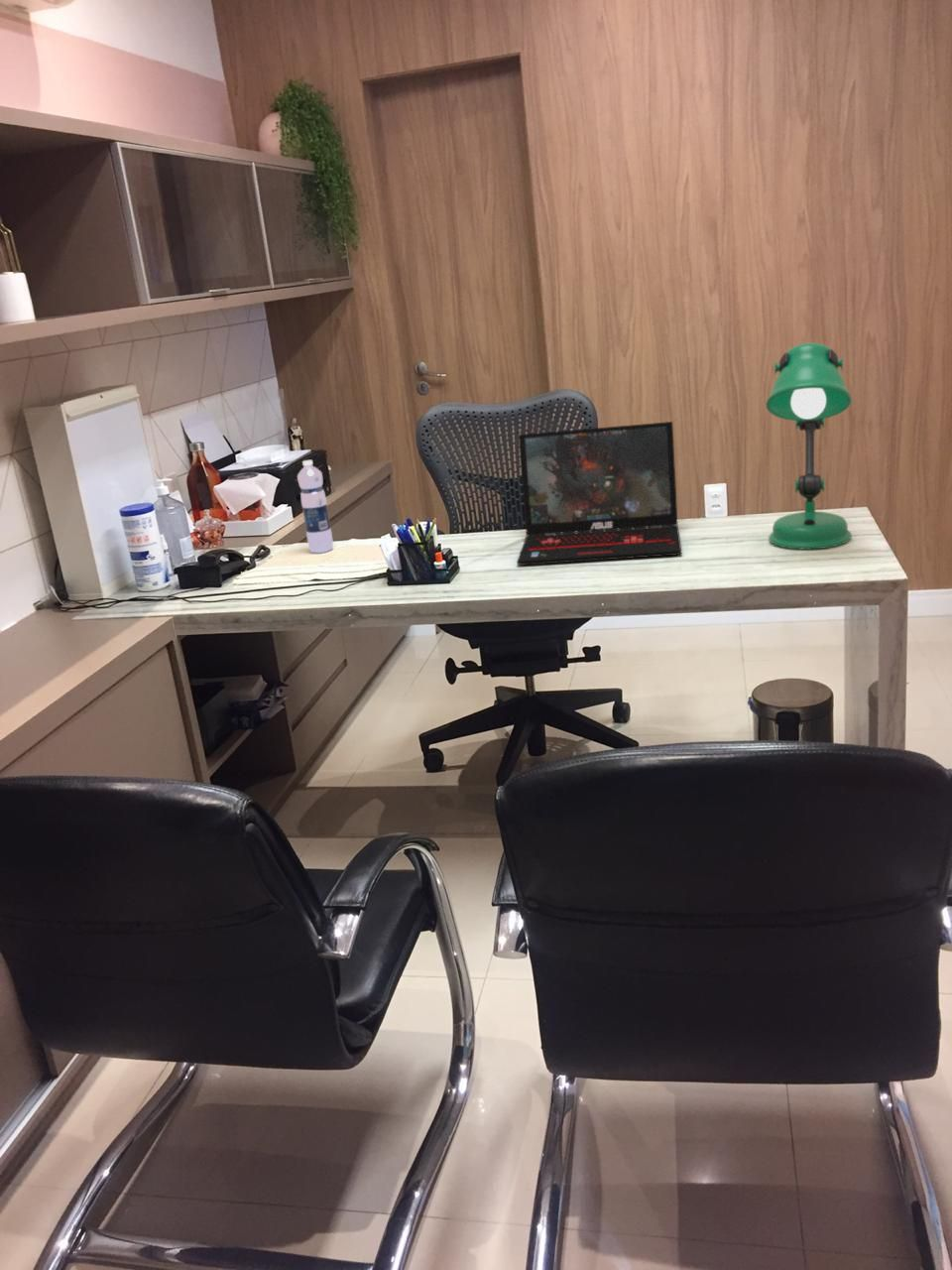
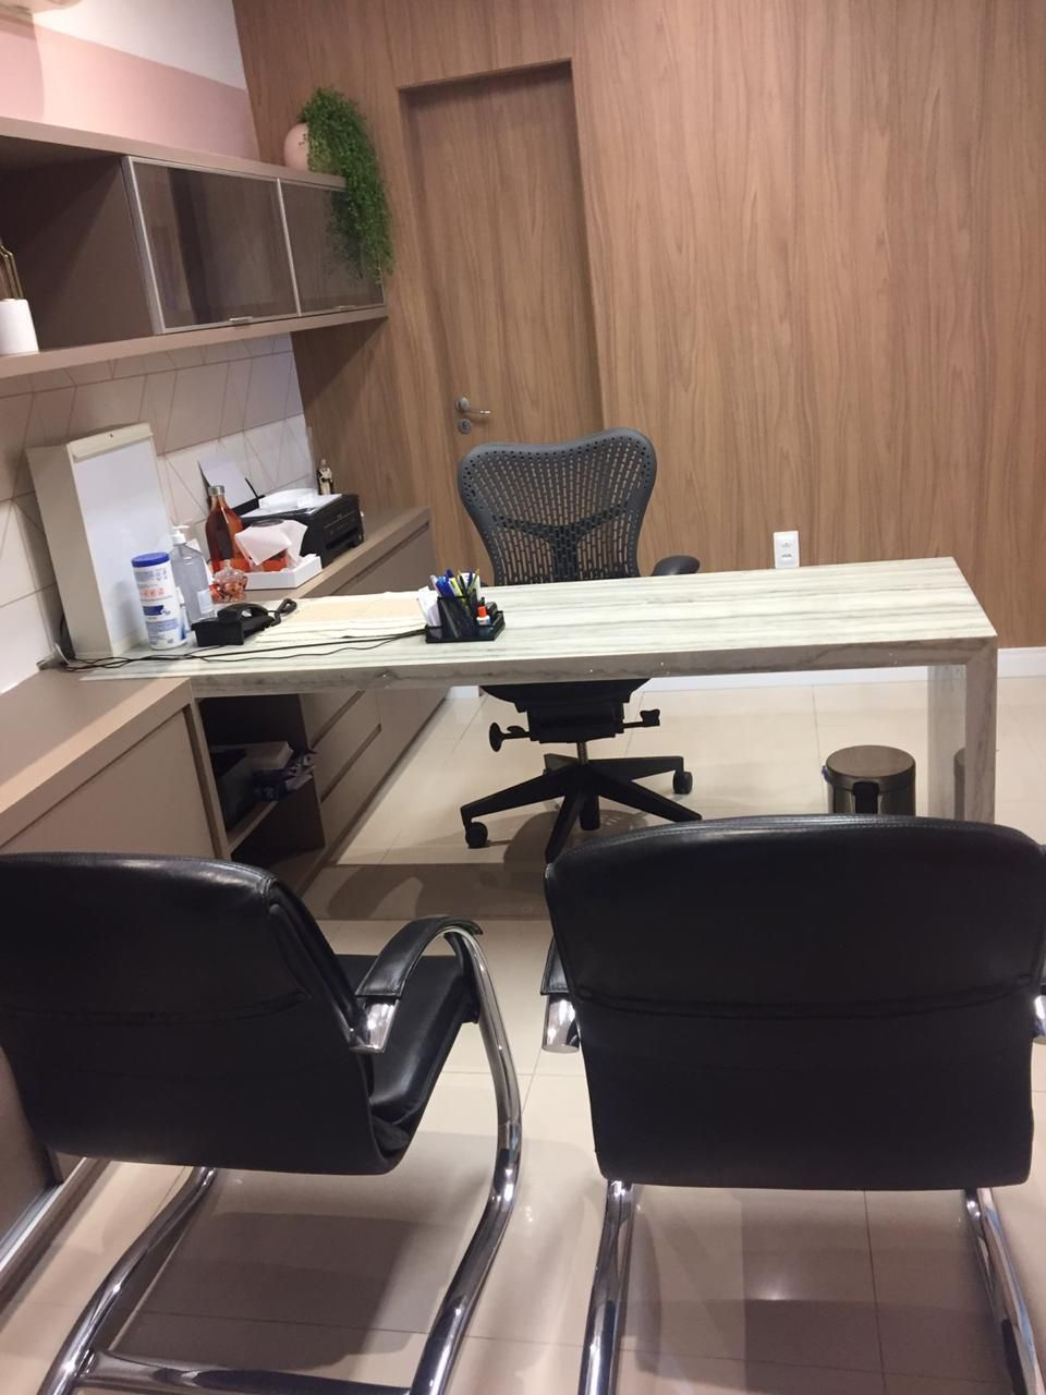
- laptop (596, 492)
- water bottle (314, 506)
- desk lamp (809, 443)
